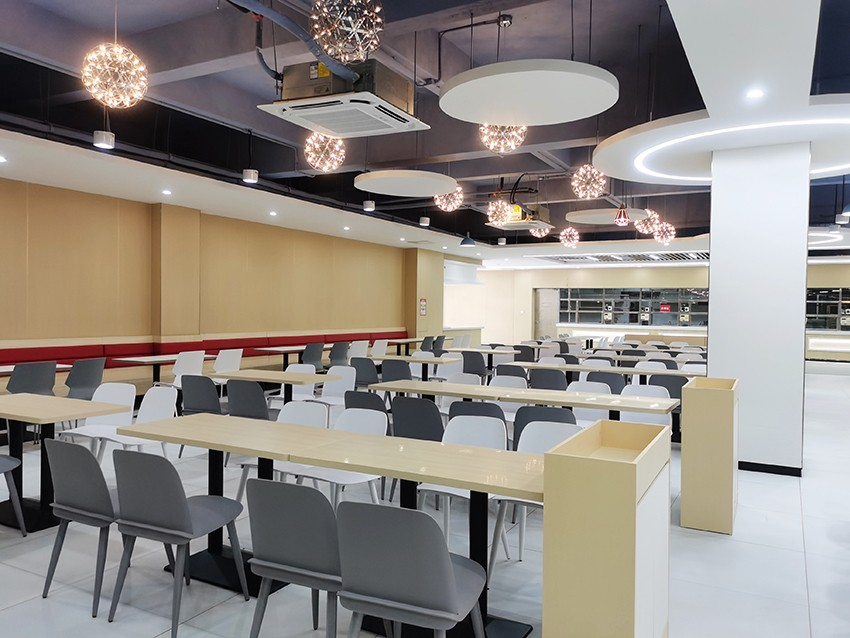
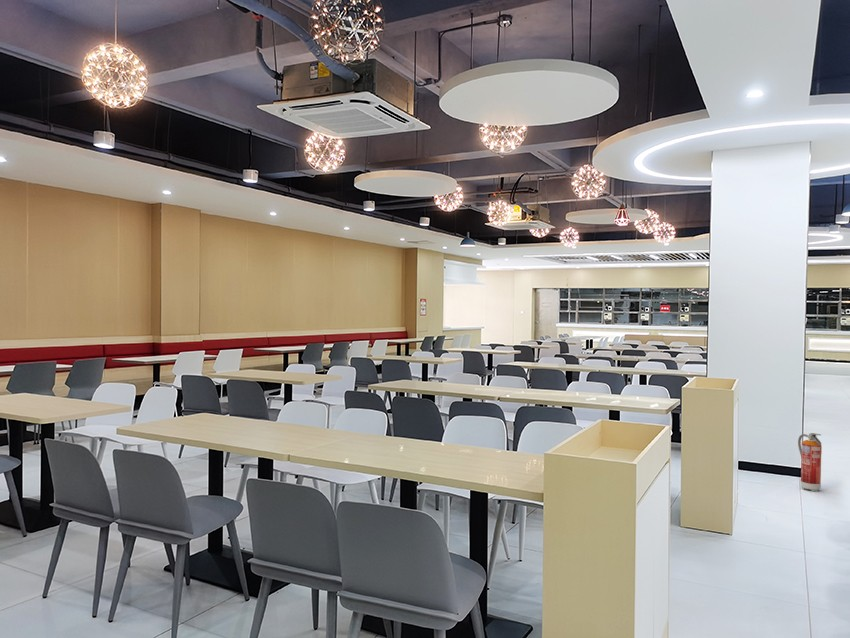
+ fire extinguisher (809, 459)
